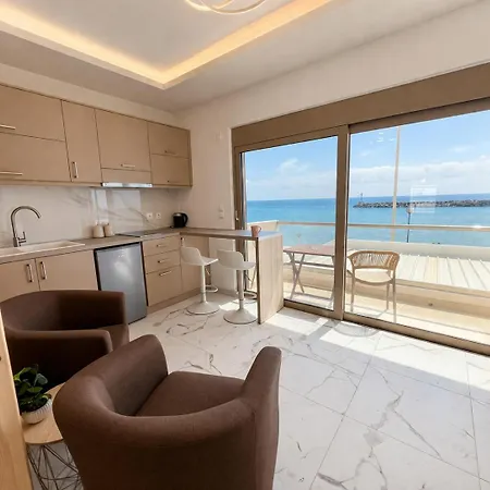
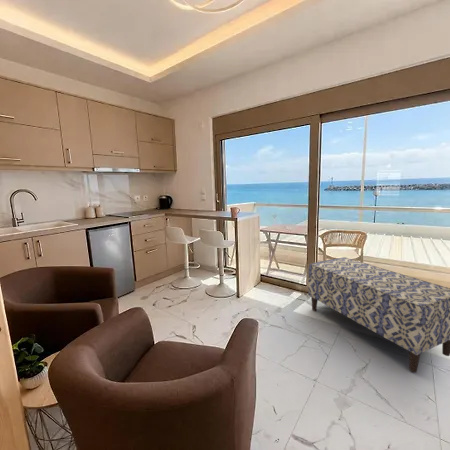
+ bench (371, 302)
